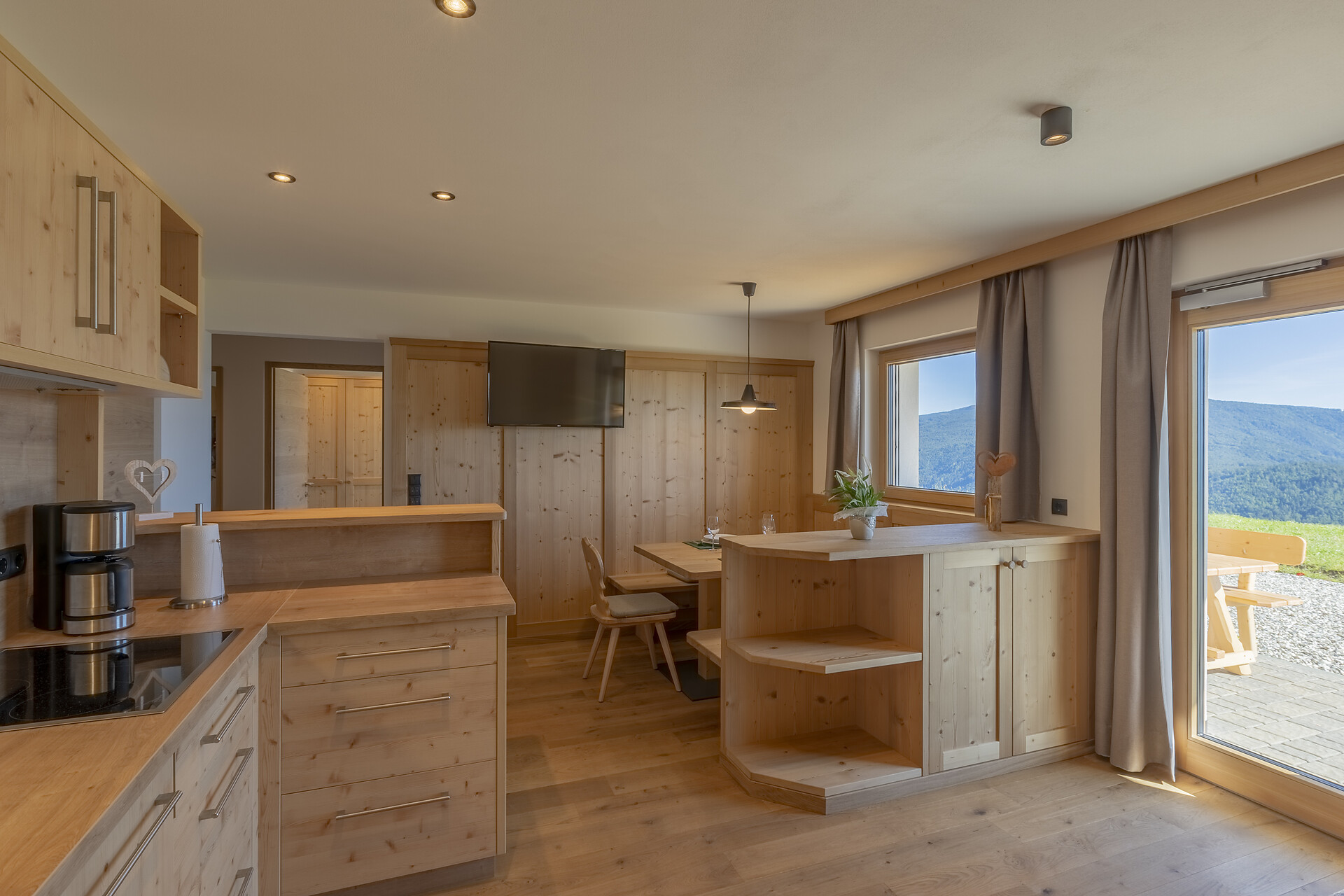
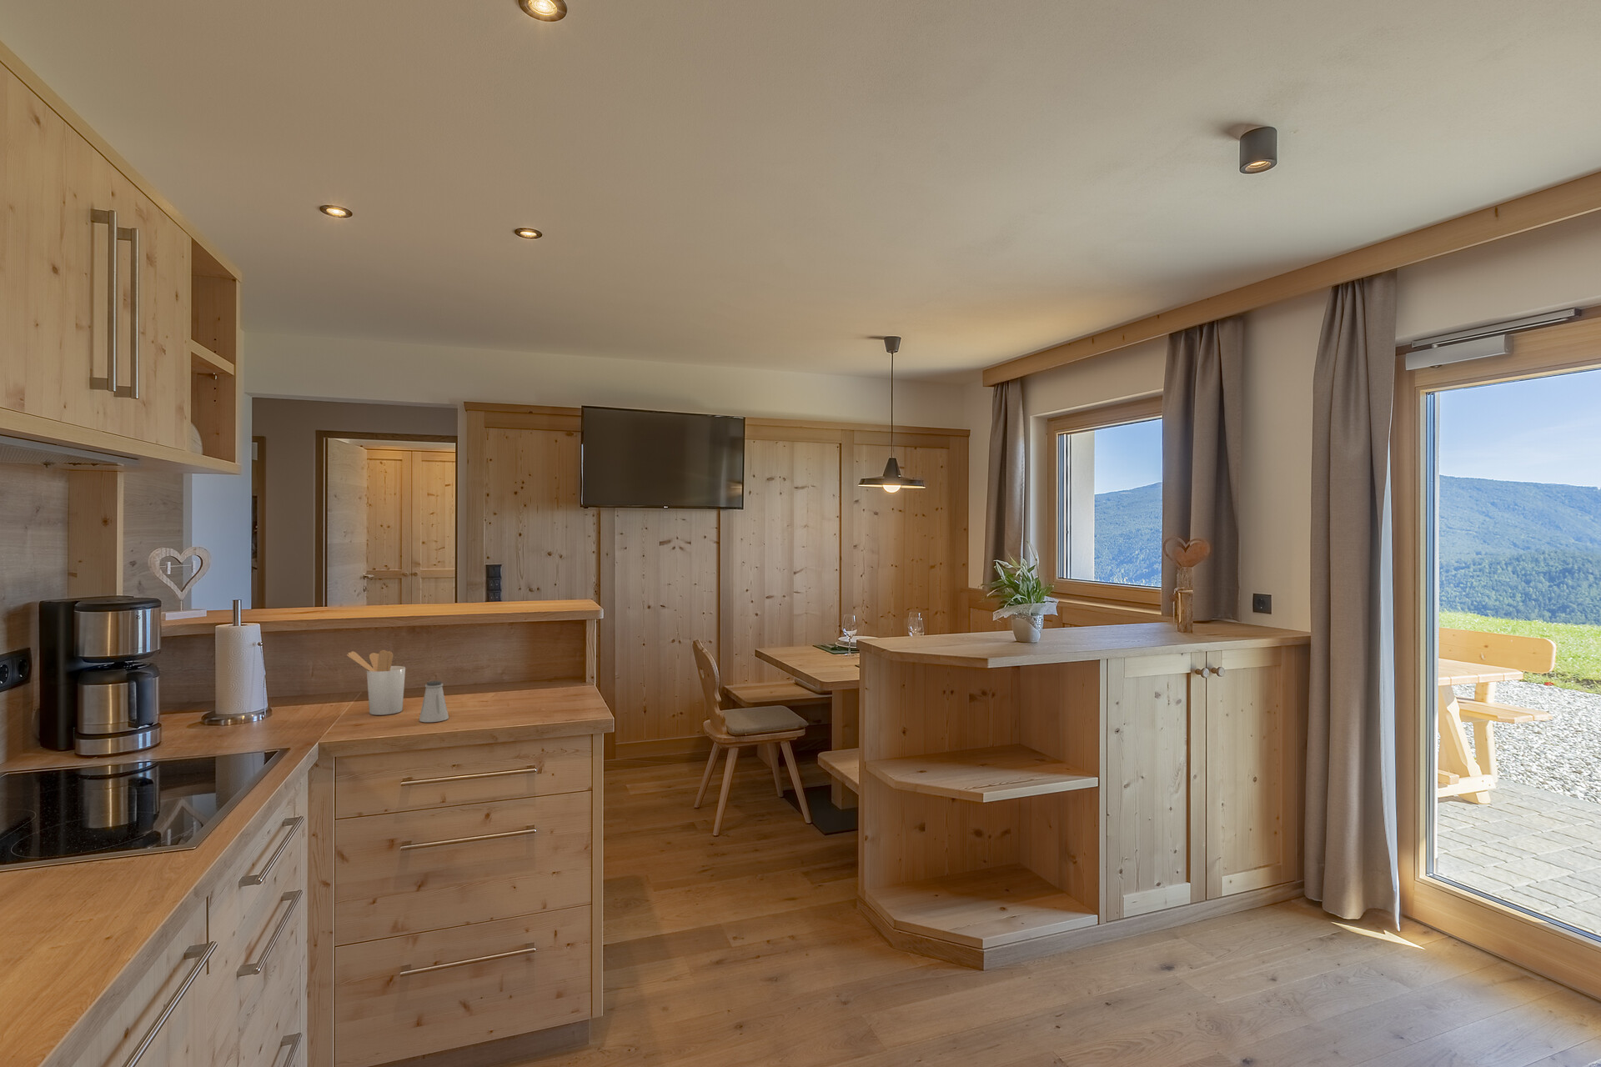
+ utensil holder (375, 680)
+ saltshaker (434, 700)
